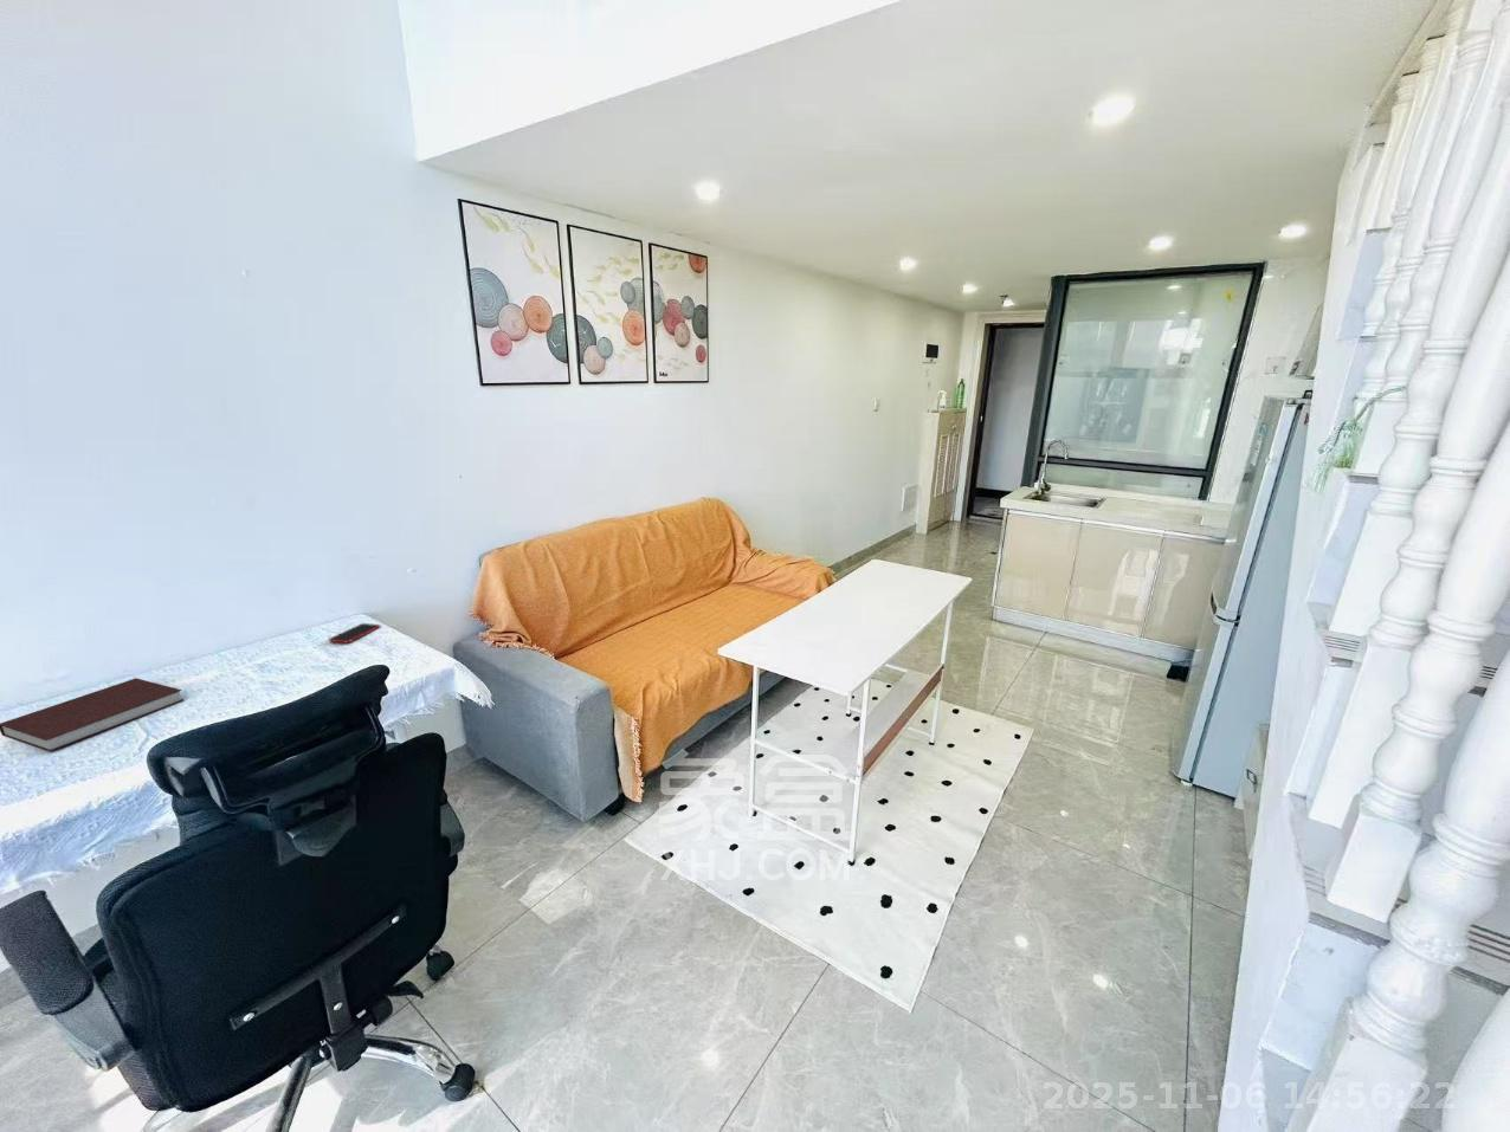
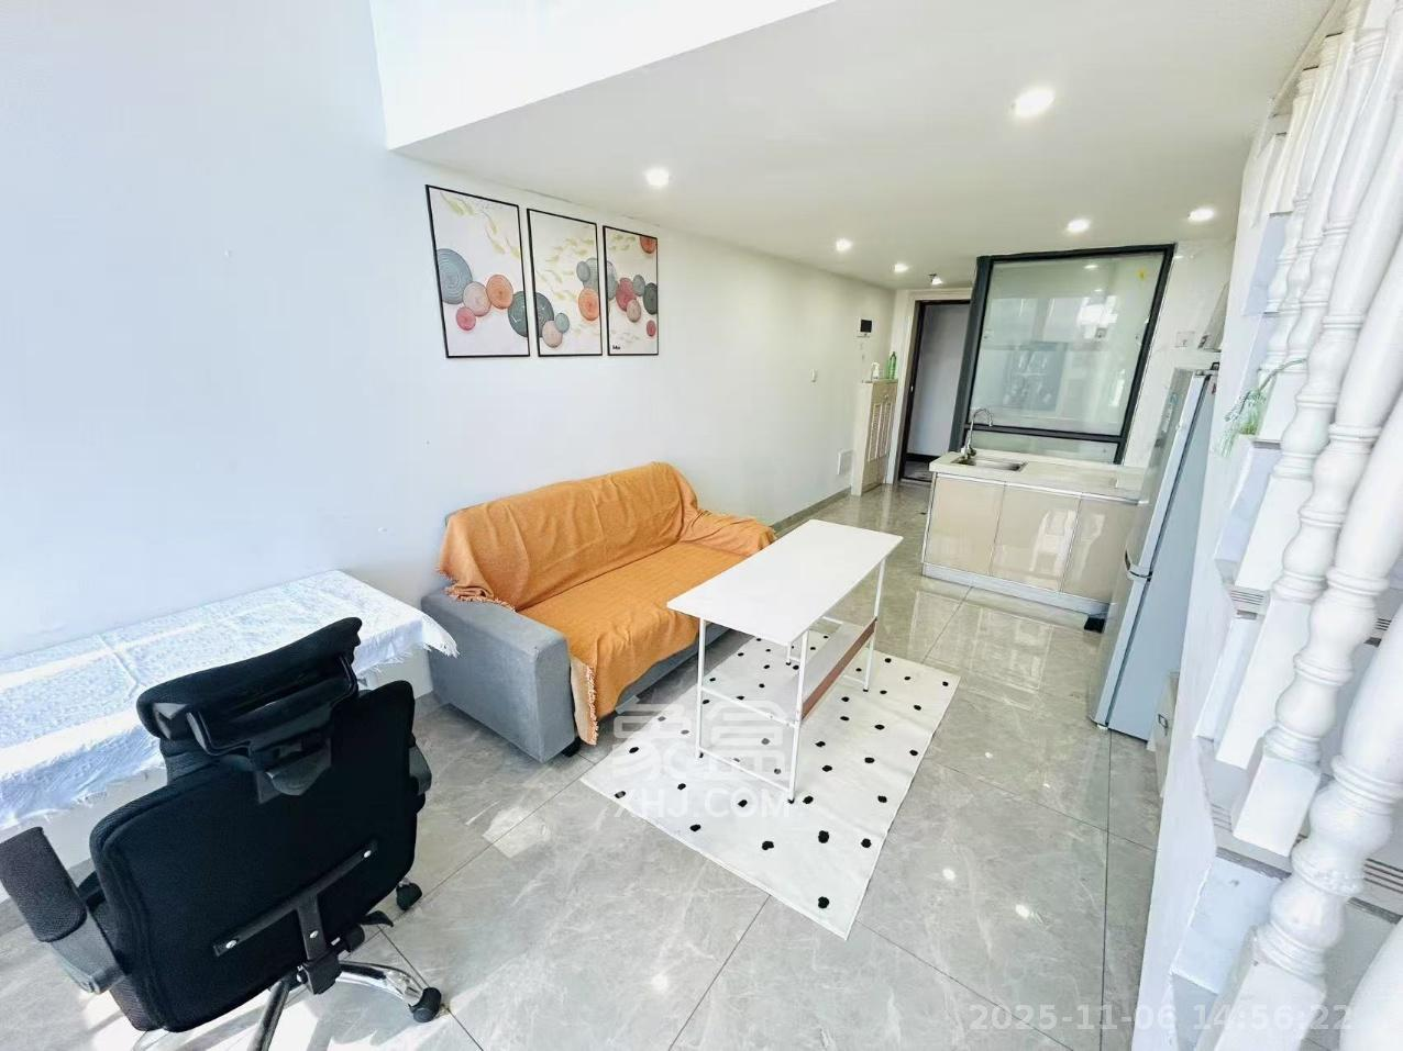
- notebook (96, 711)
- smartphone (356, 633)
